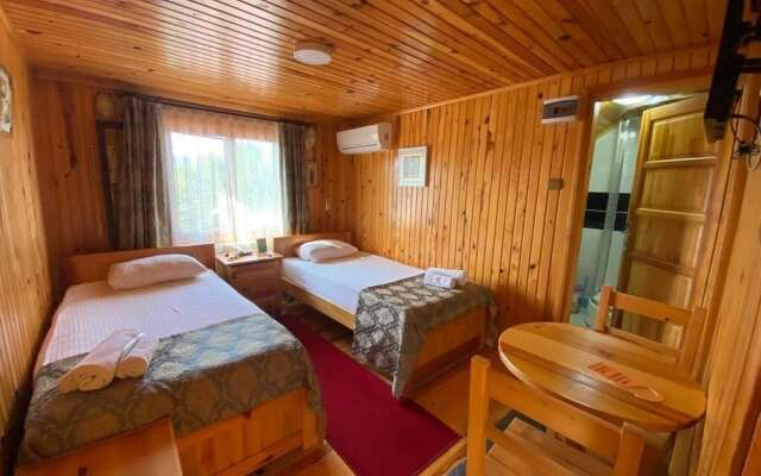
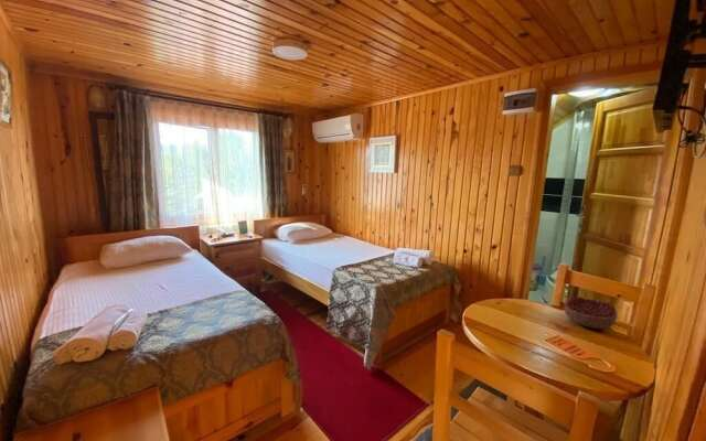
+ decorative bowl (589, 312)
